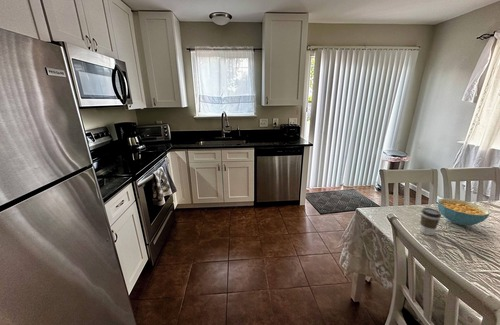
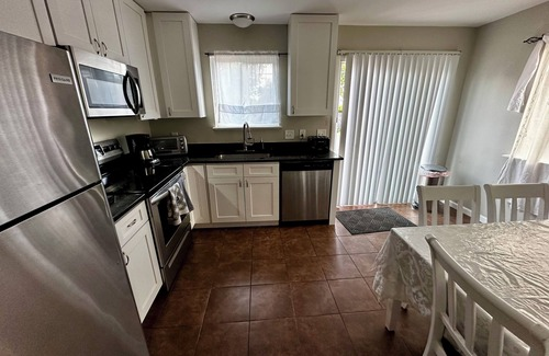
- cereal bowl (459, 214)
- coffee cup (429, 221)
